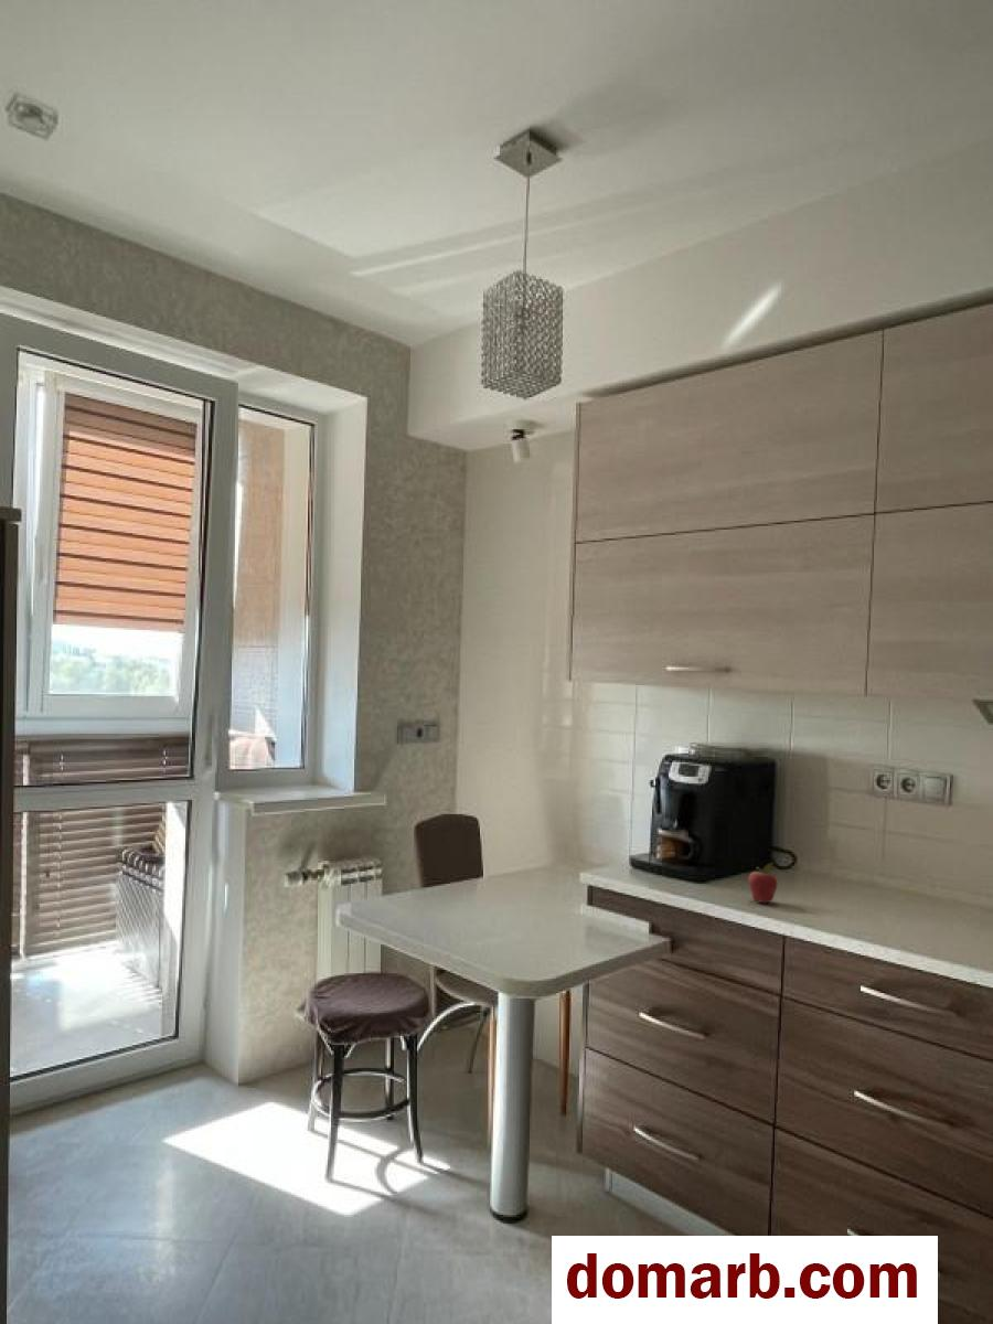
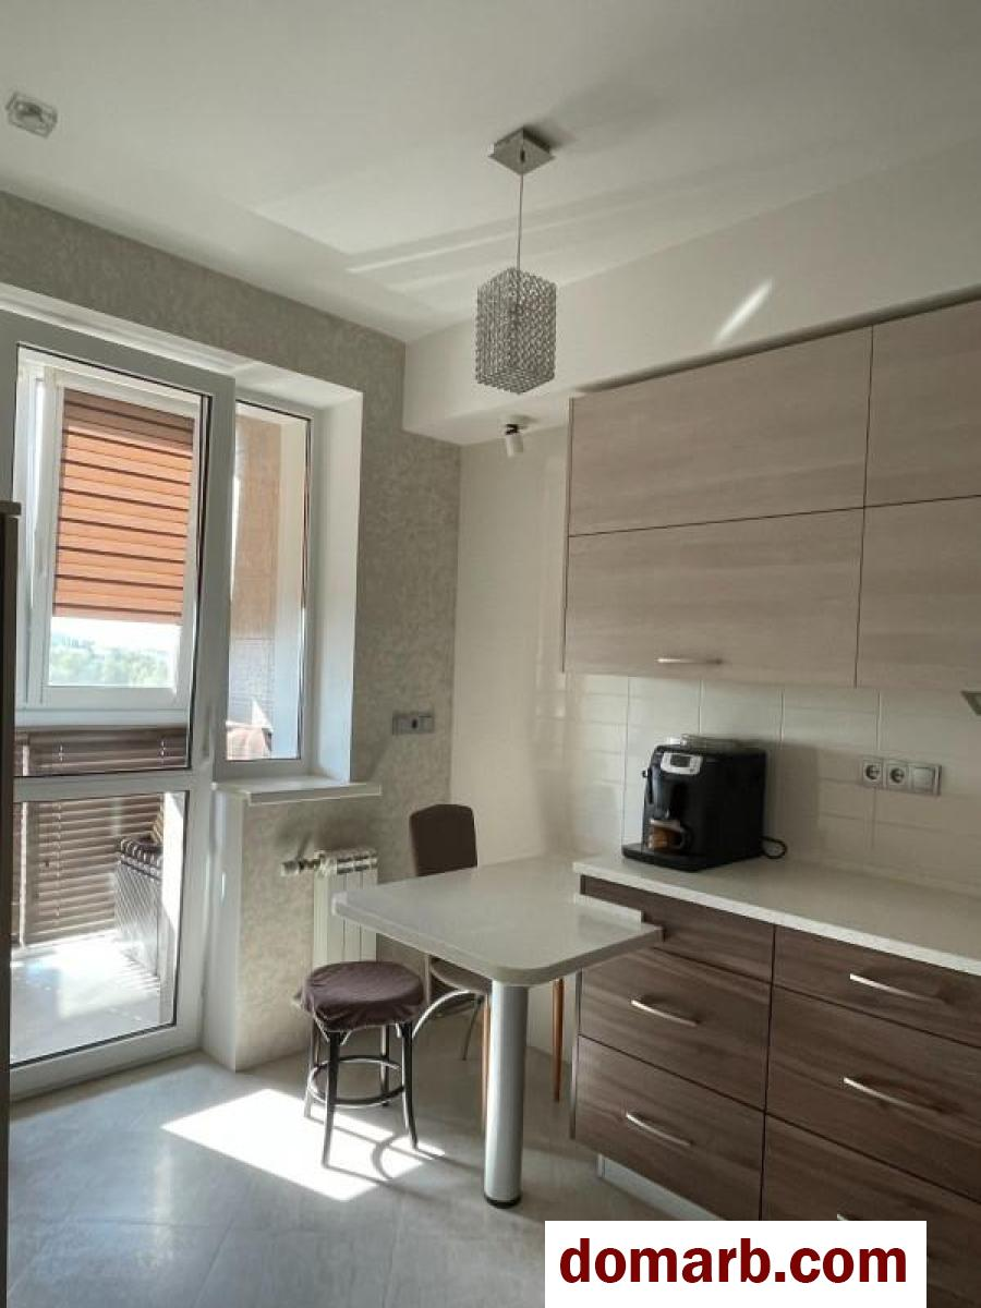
- fruit (762, 880)
